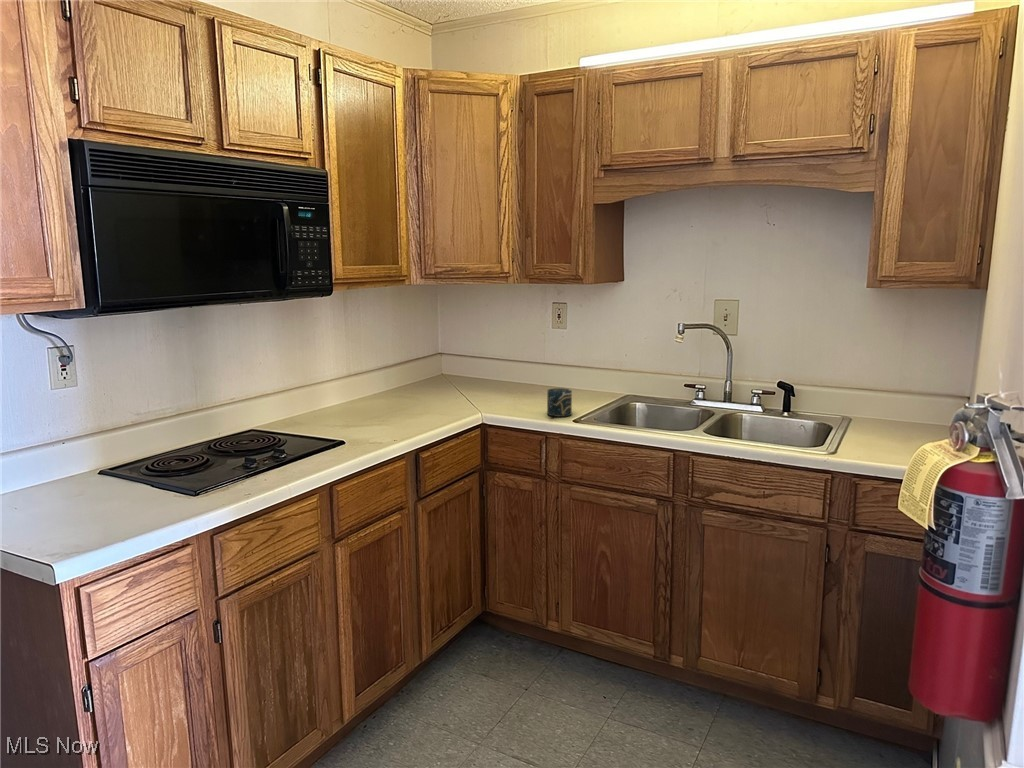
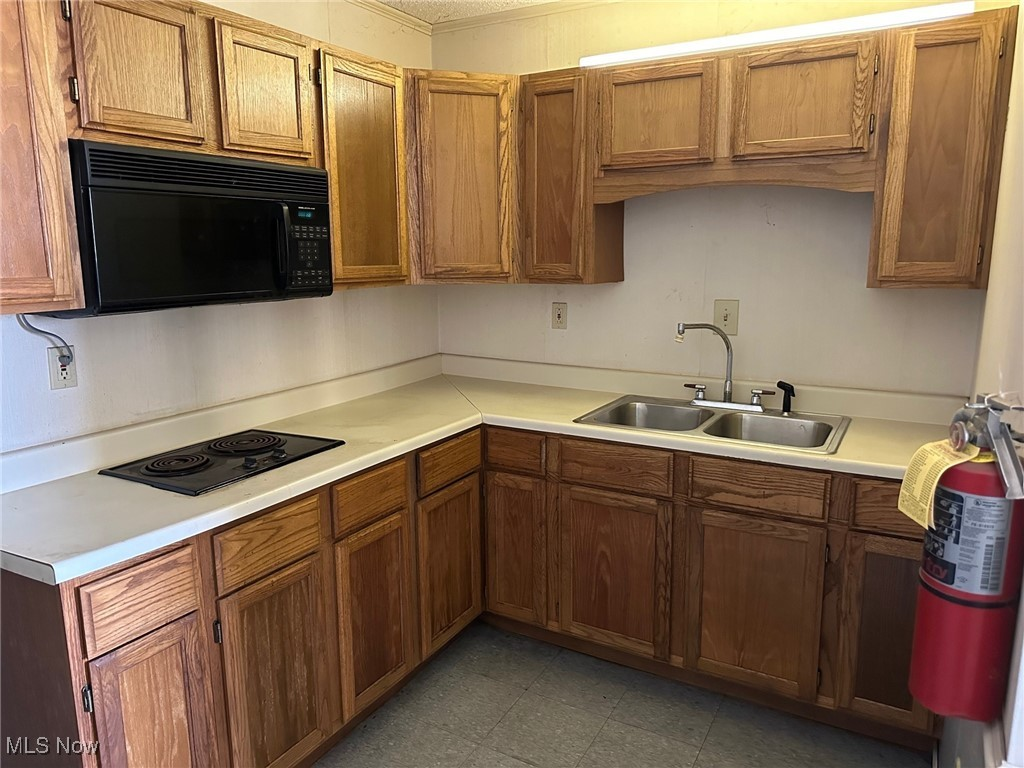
- cup (557, 403)
